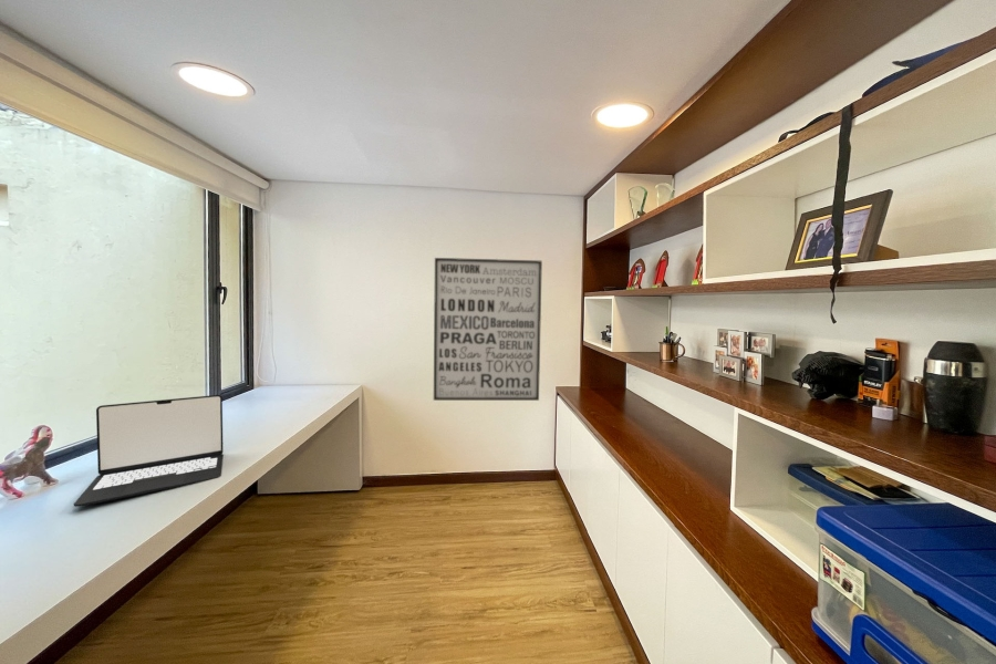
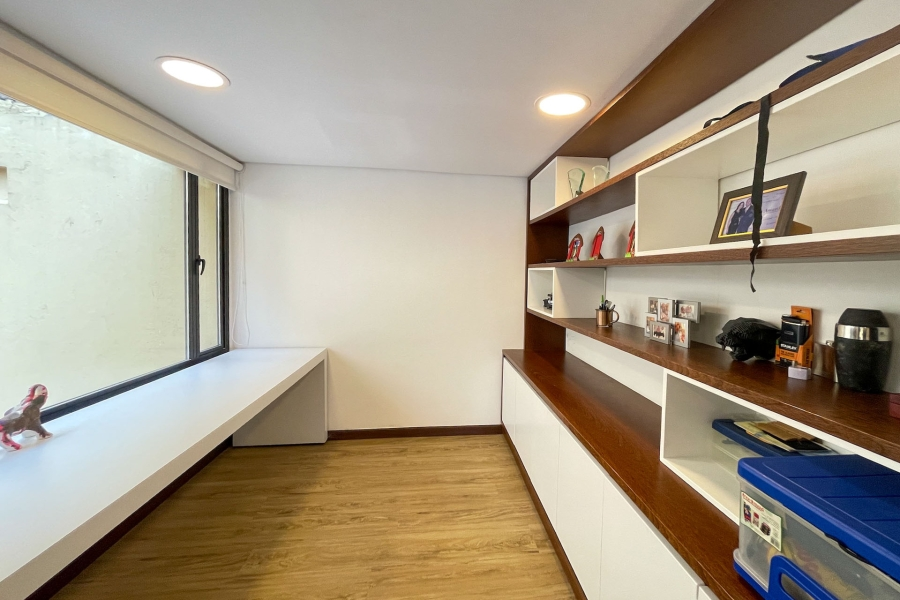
- laptop (158, 443)
- wall art (487, 330)
